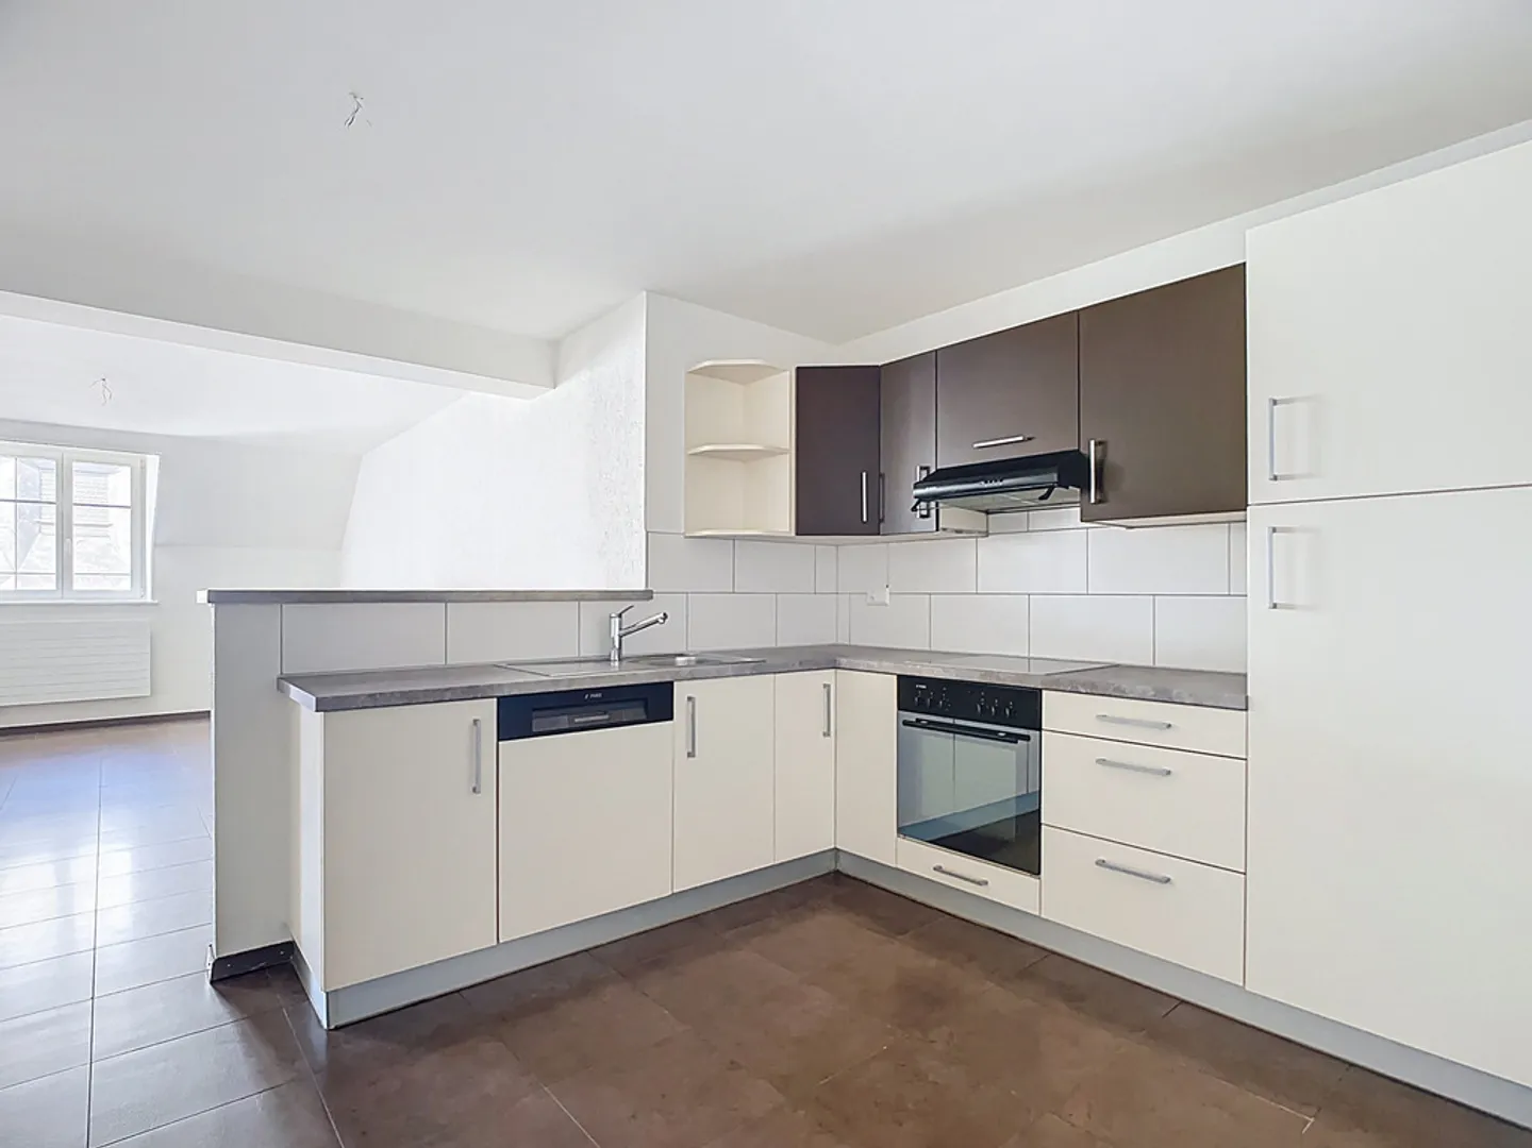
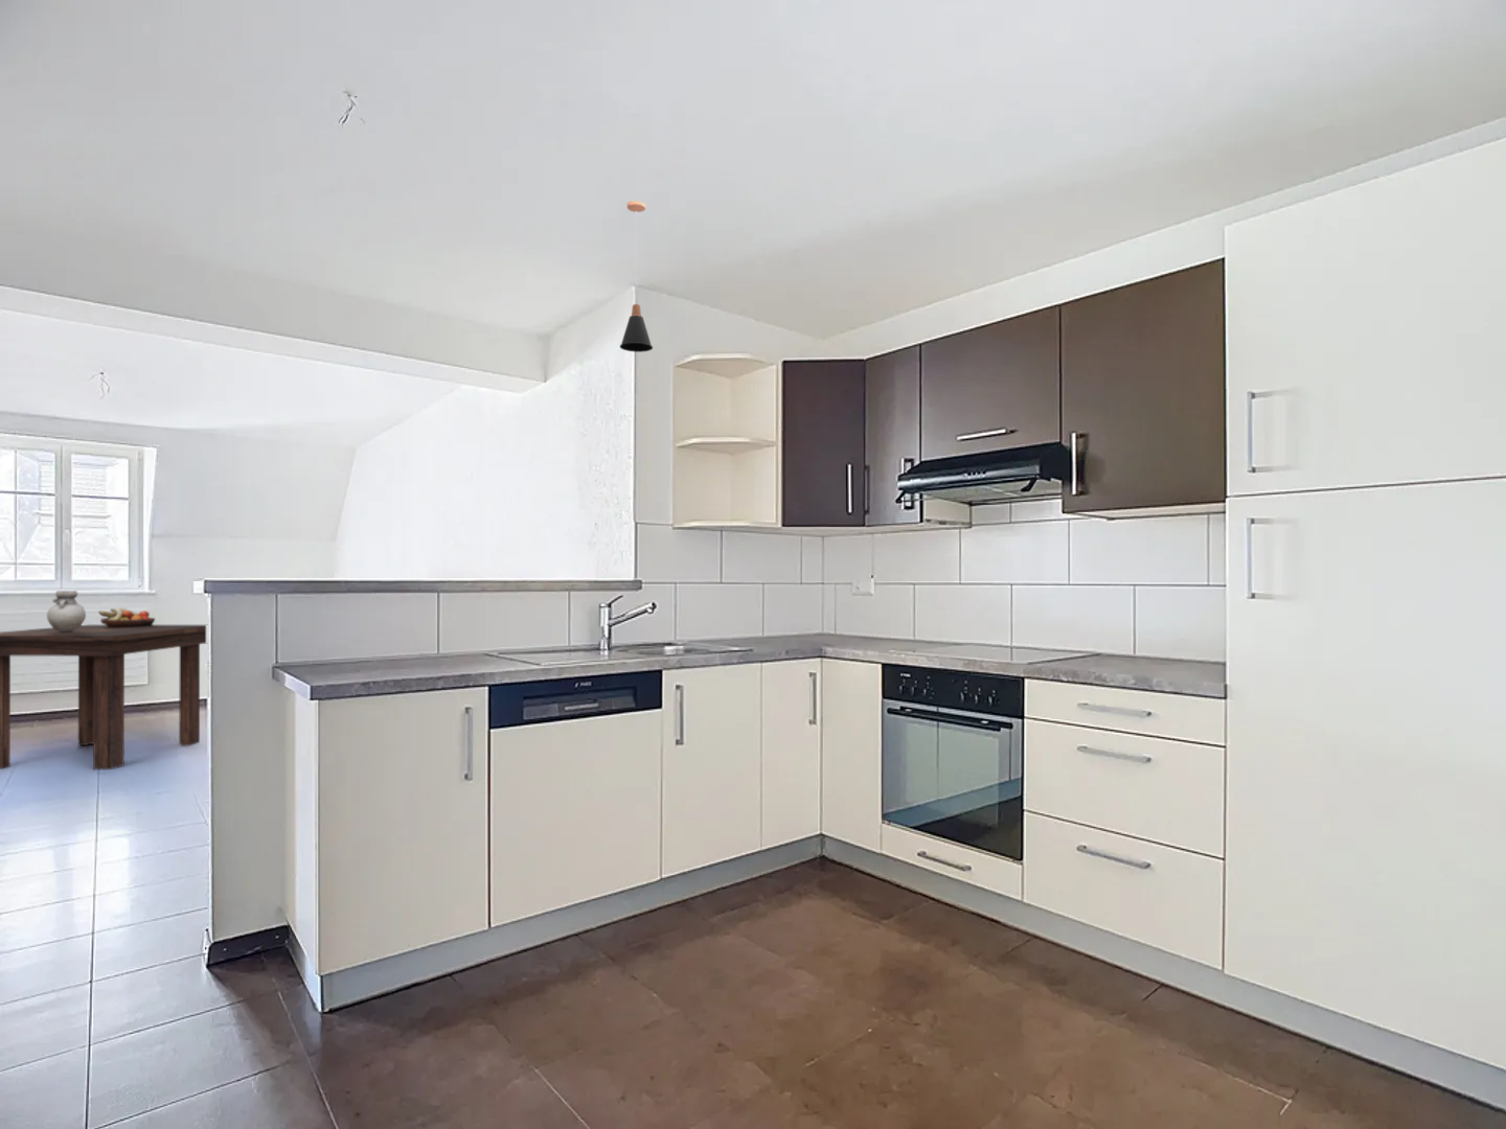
+ dining table (100, 693)
+ pendant lamp (636, 276)
+ fruit bowl (128, 615)
+ vase (66, 611)
